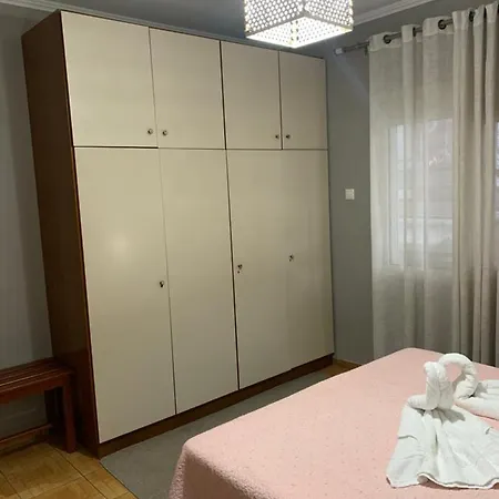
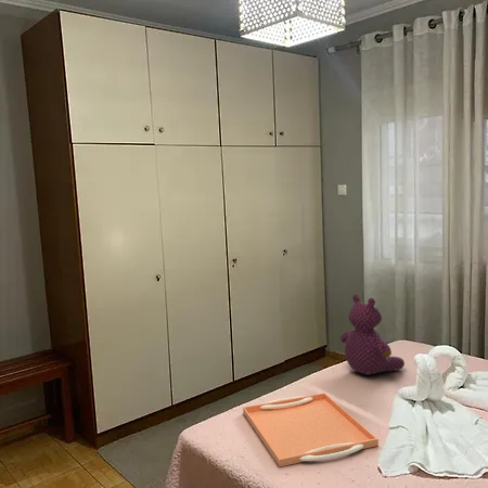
+ serving tray (305, 424)
+ teddy bear (372, 332)
